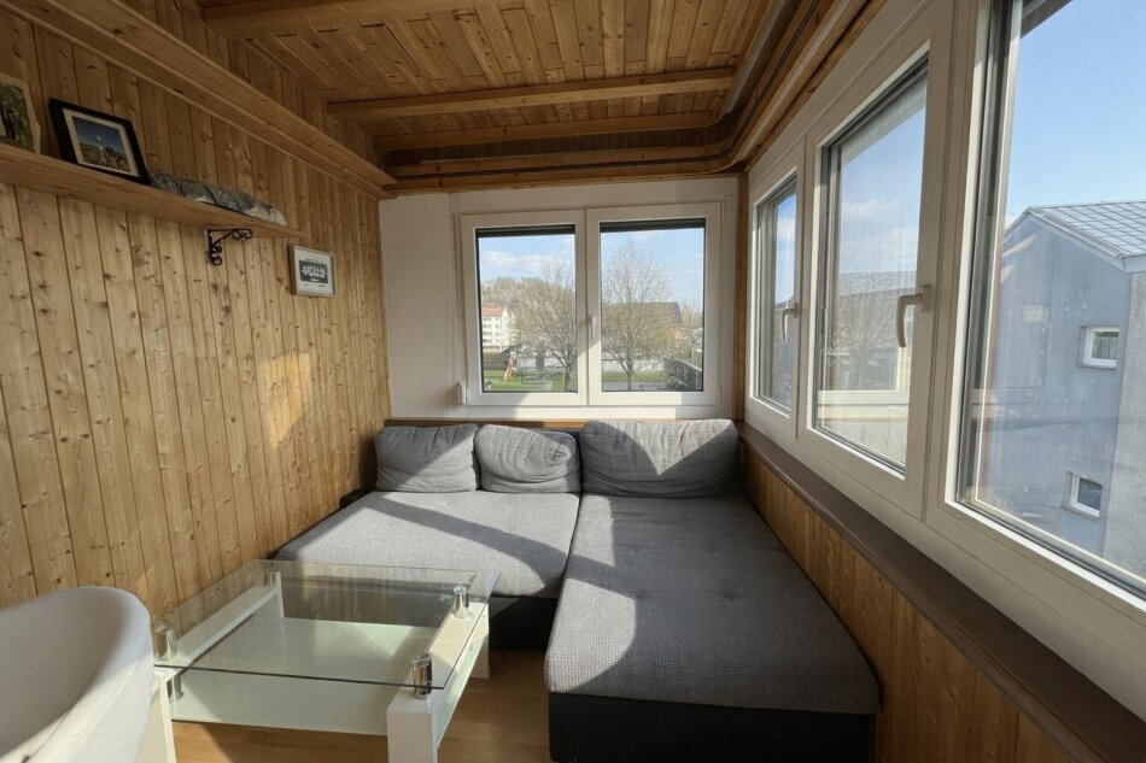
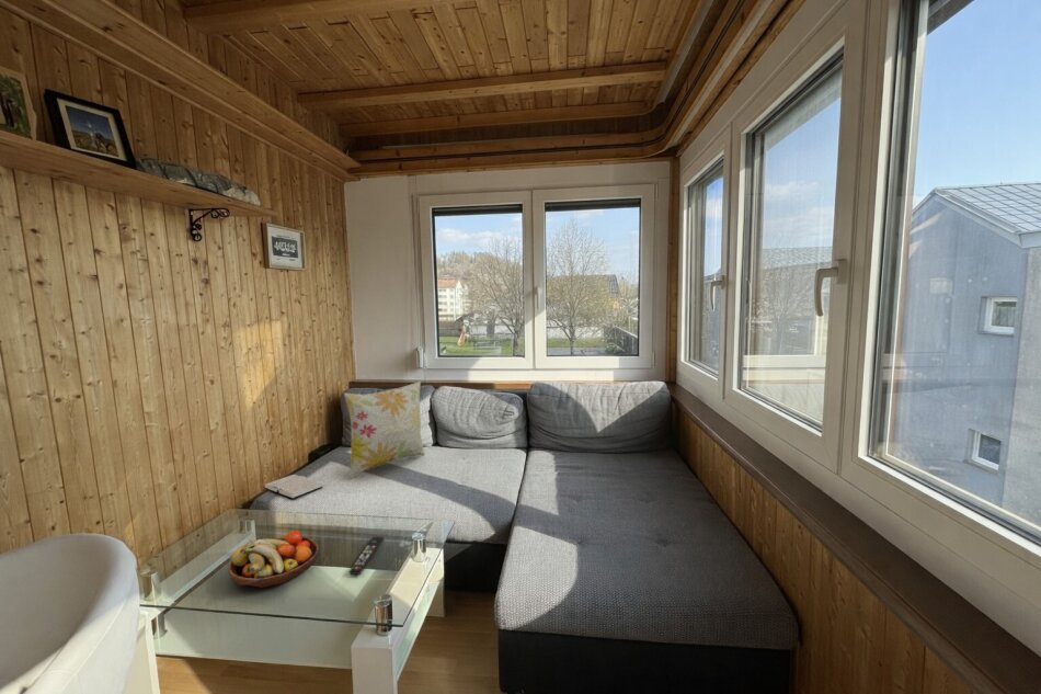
+ decorative pillow (387, 426)
+ hardback book (293, 485)
+ fruit bowl (274, 553)
+ remote control (367, 554)
